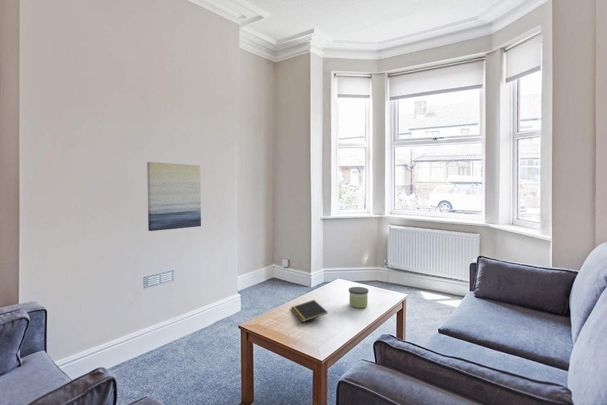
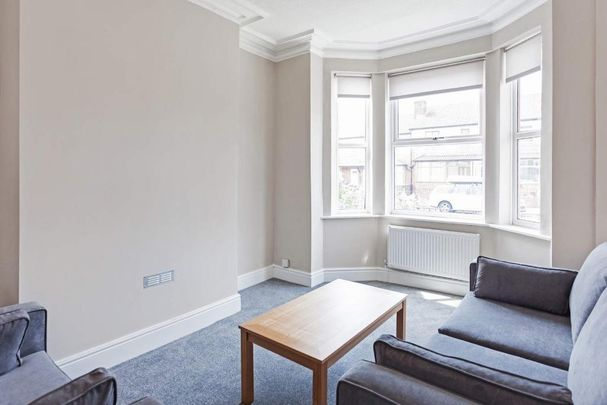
- wall art (175, 196)
- notepad (308, 310)
- candle (358, 297)
